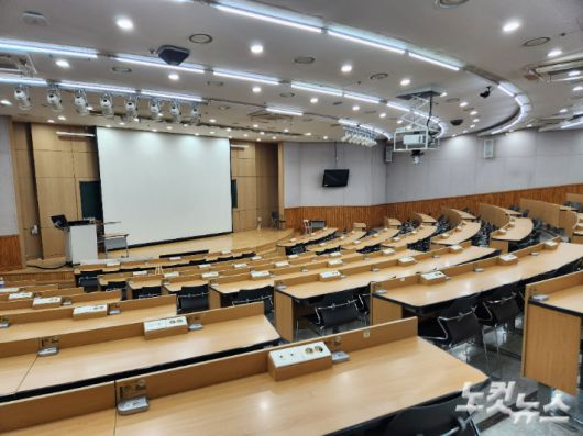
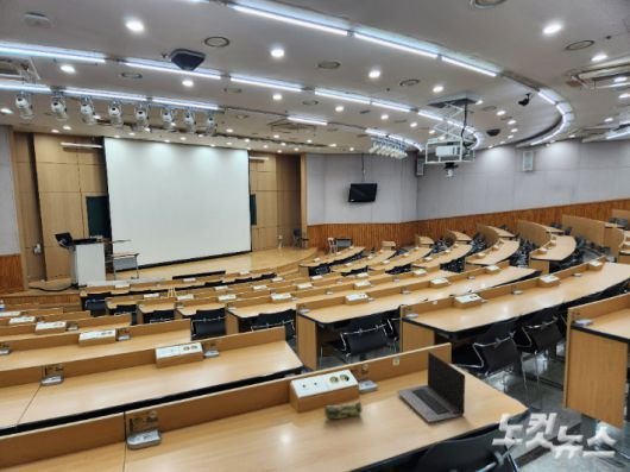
+ pencil case (344, 410)
+ laptop computer (428, 384)
